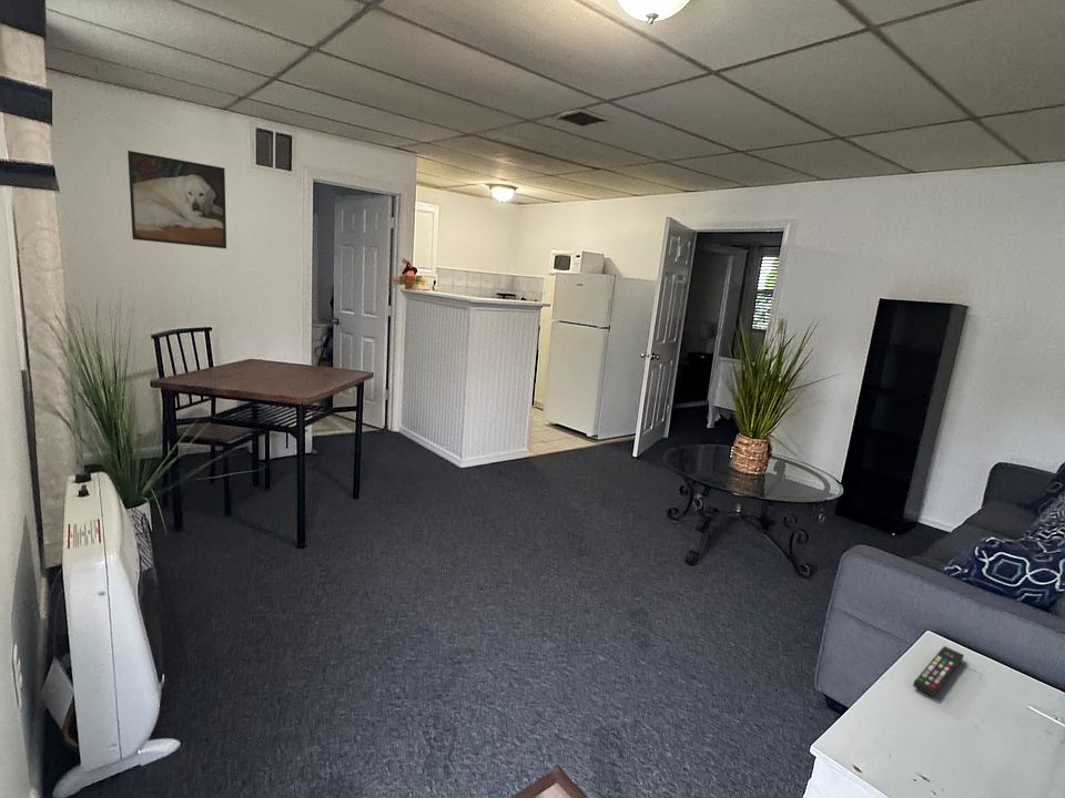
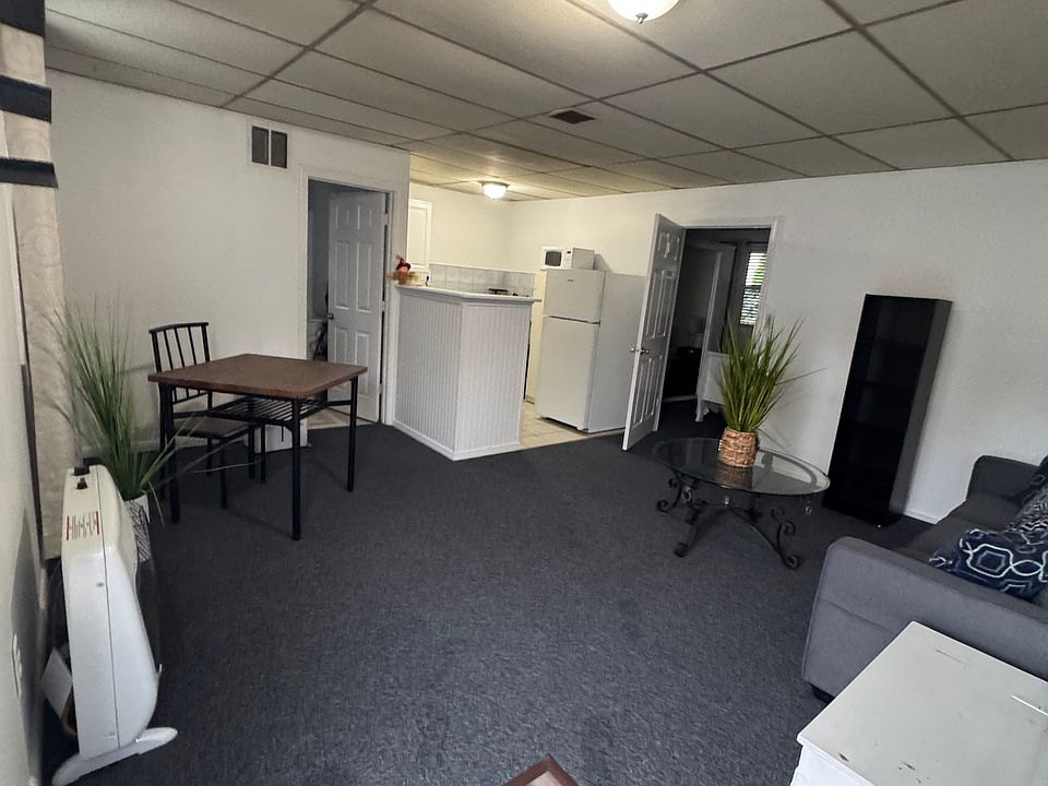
- remote control (939, 669)
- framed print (180, 202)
